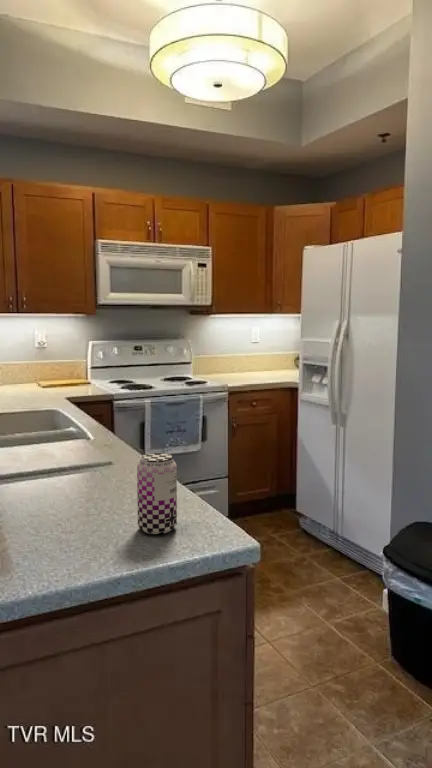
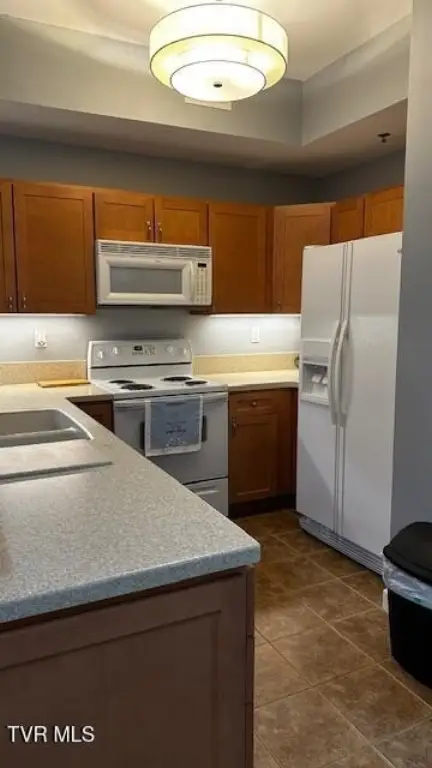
- beer can (157, 493)
